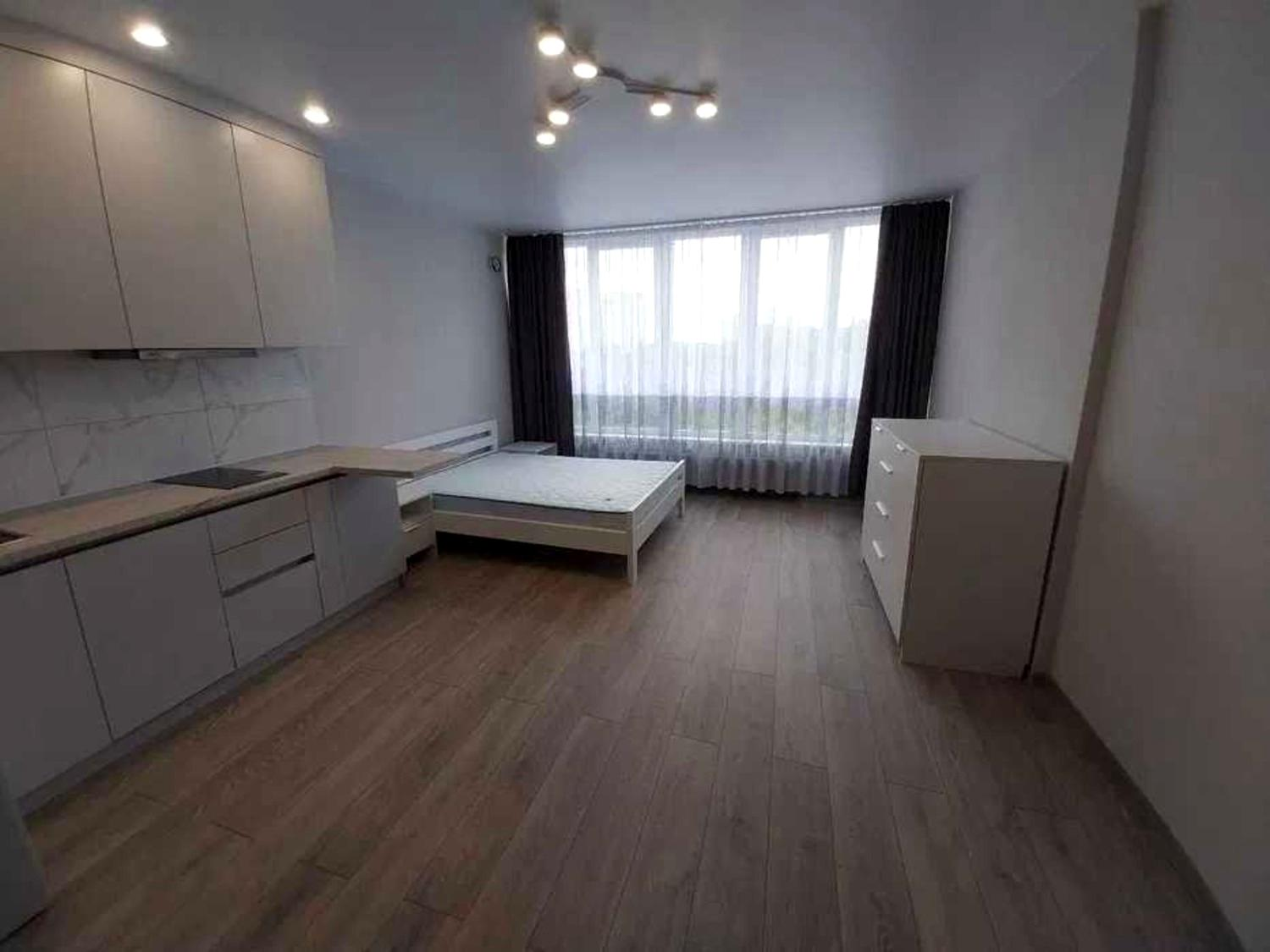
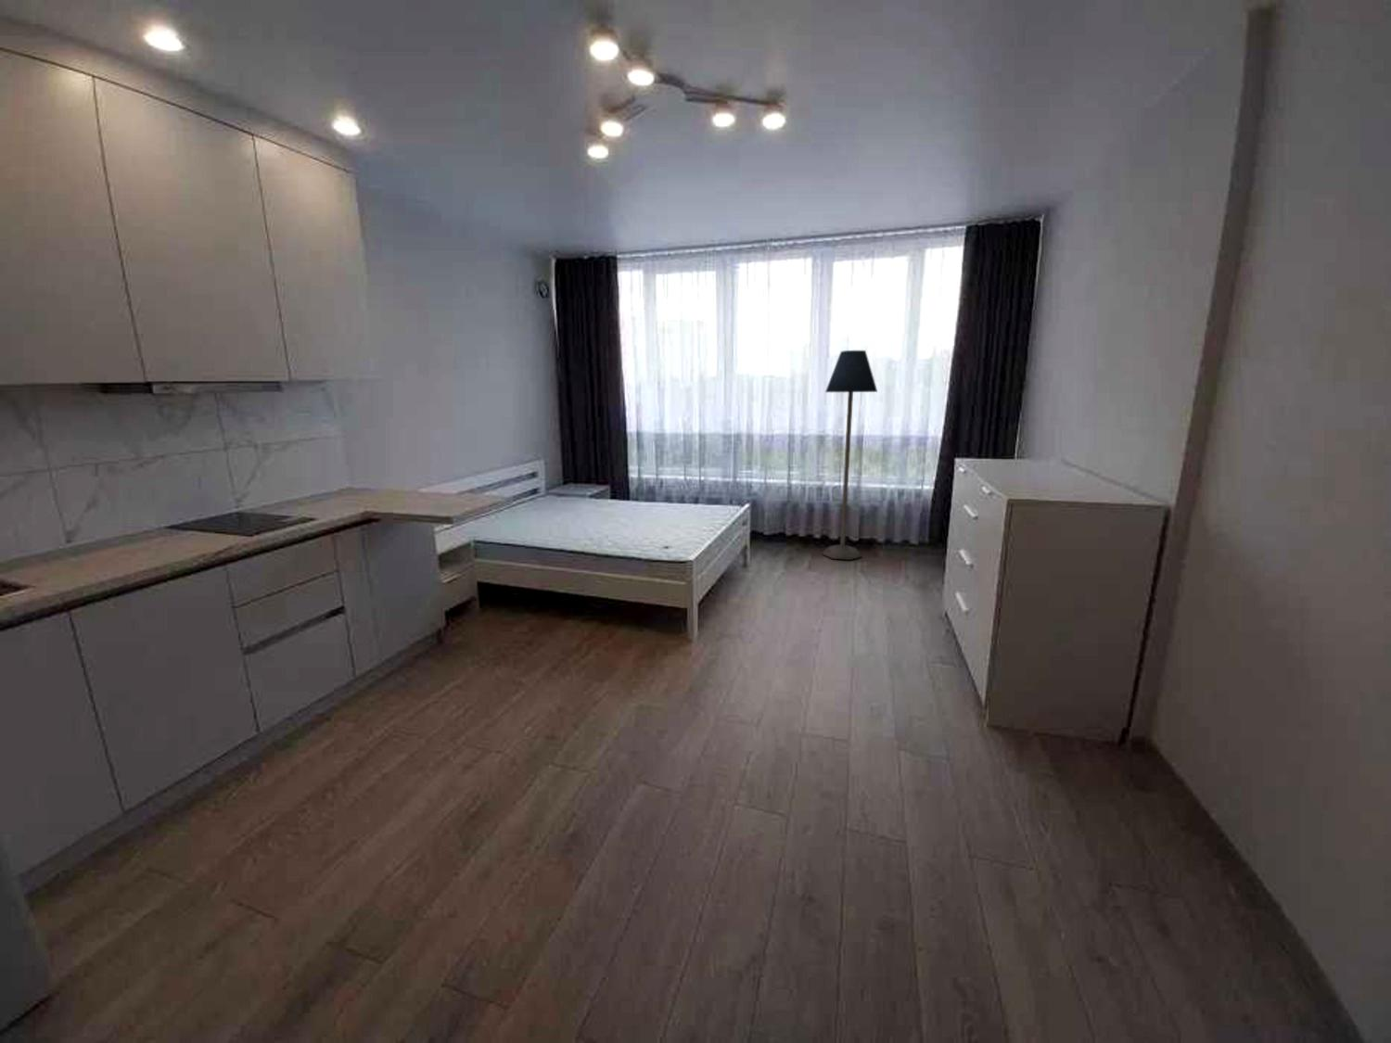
+ floor lamp (847, 456)
